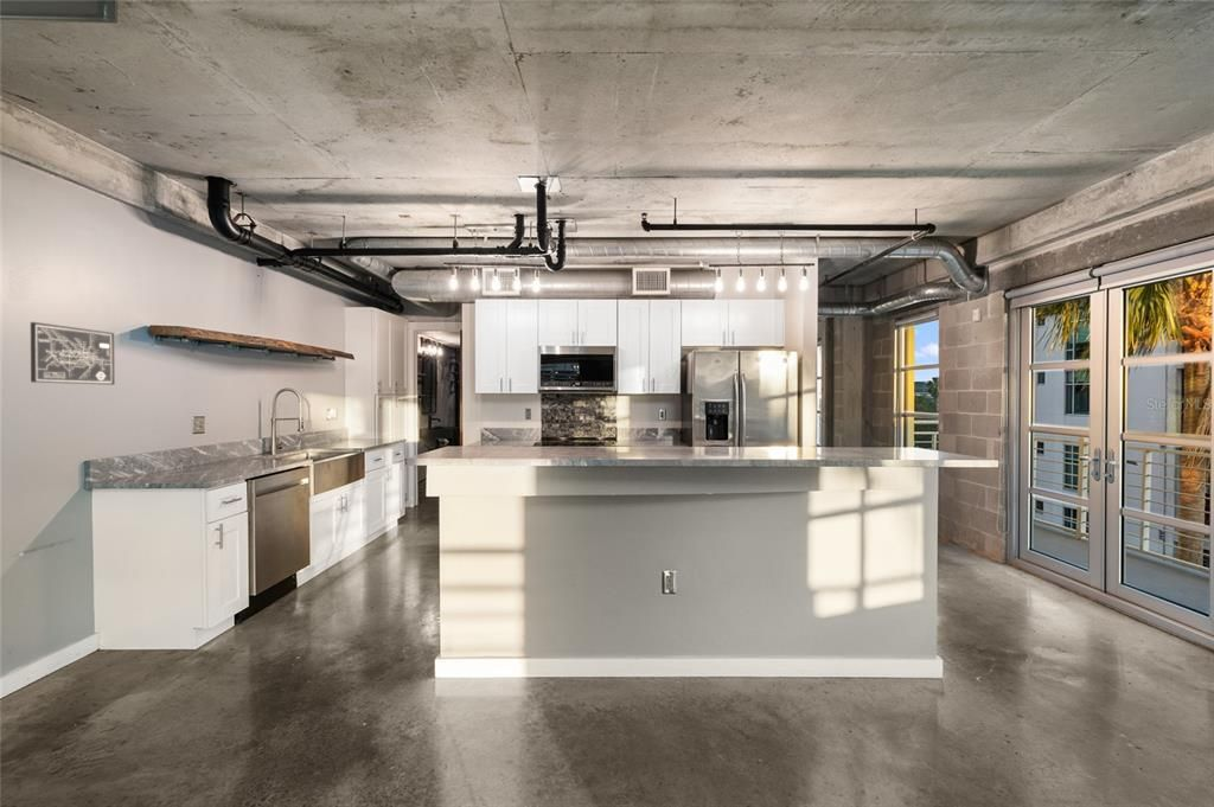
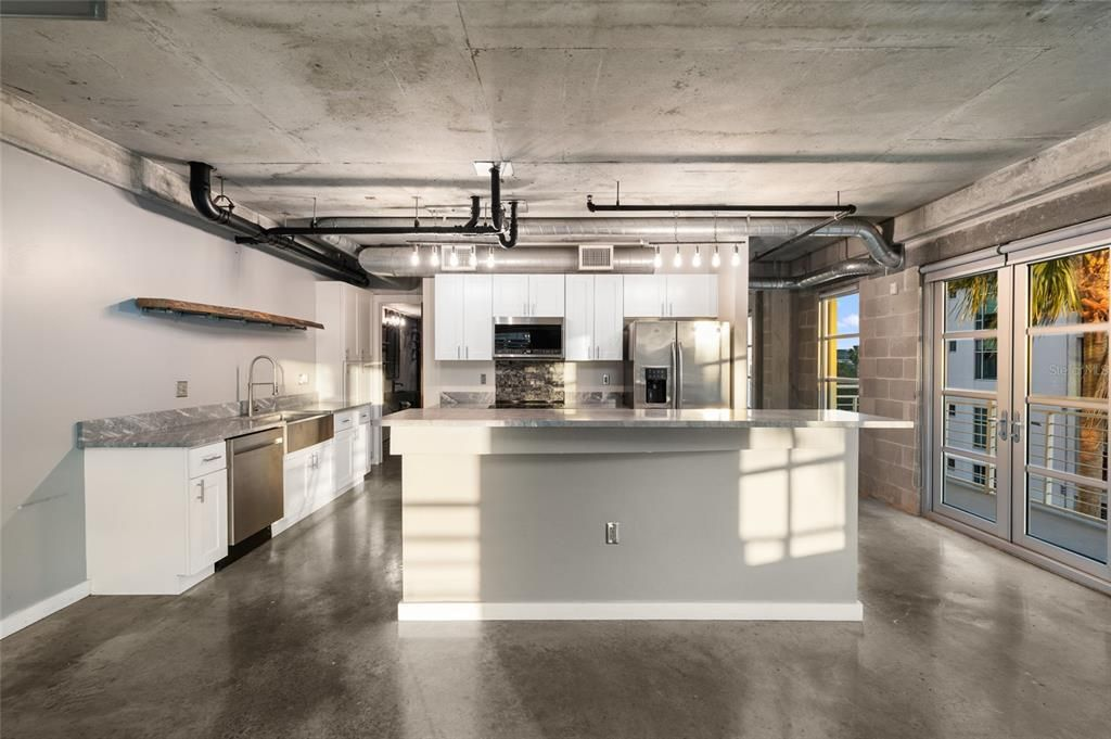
- wall art (75, 356)
